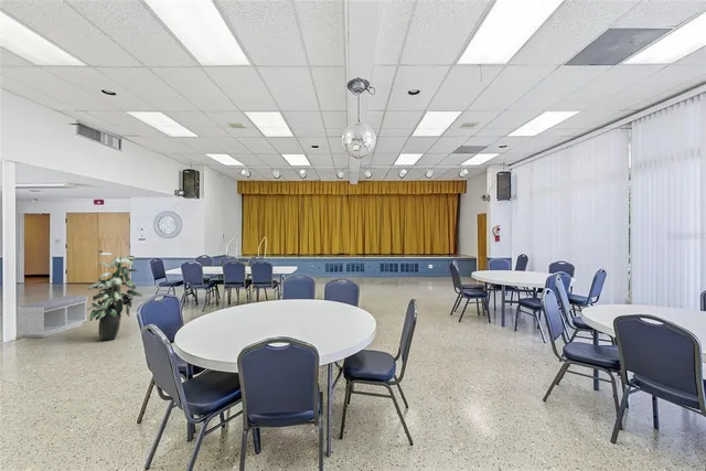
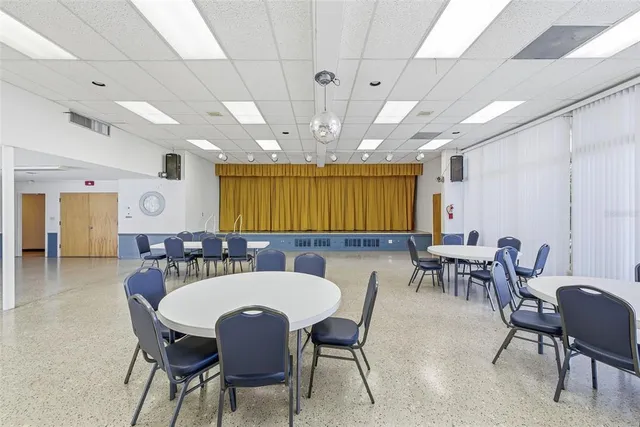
- indoor plant (111, 295)
- bench (55, 314)
